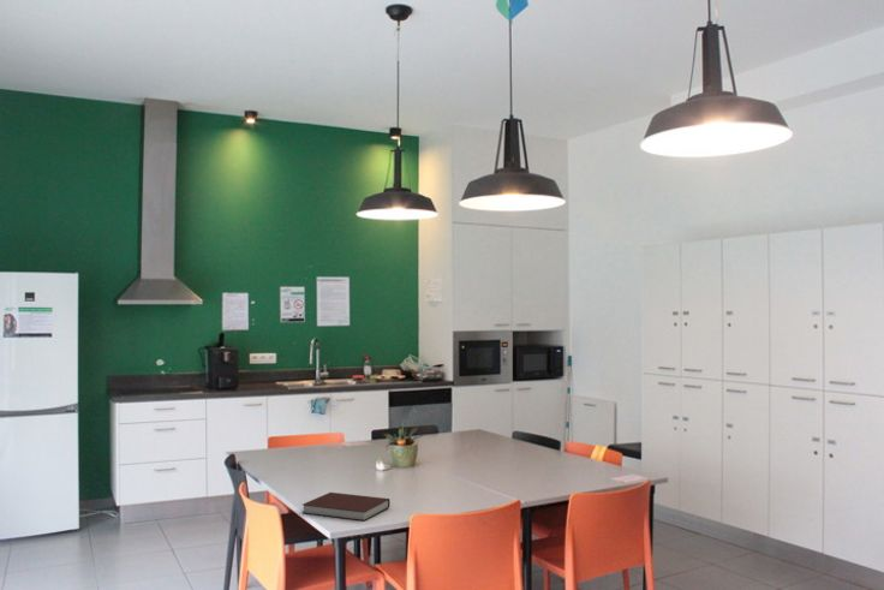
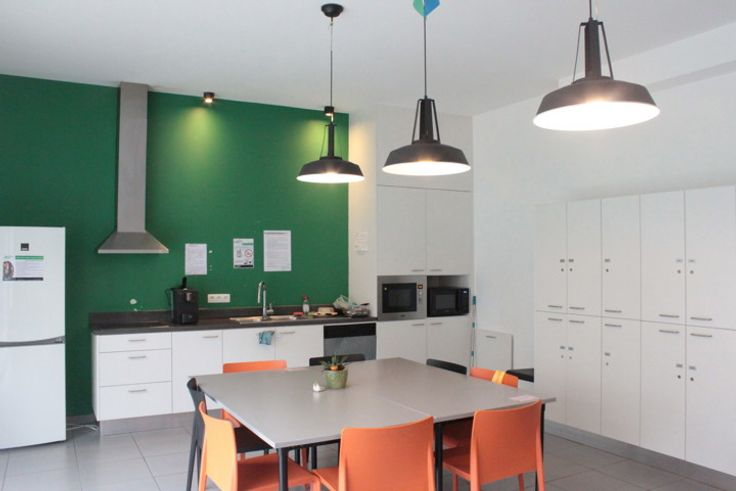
- notebook (346, 505)
